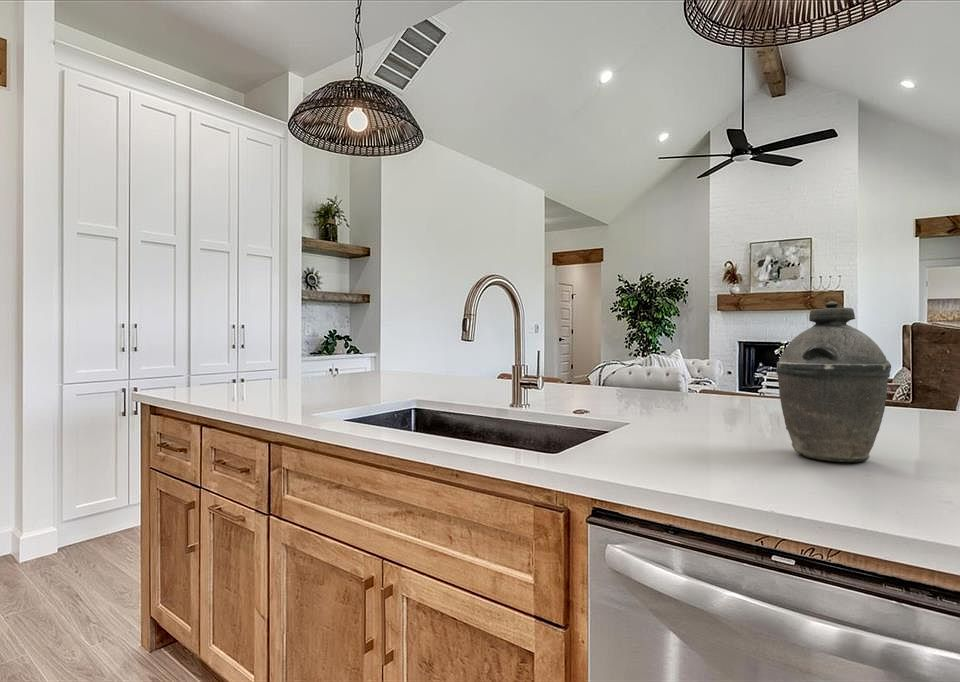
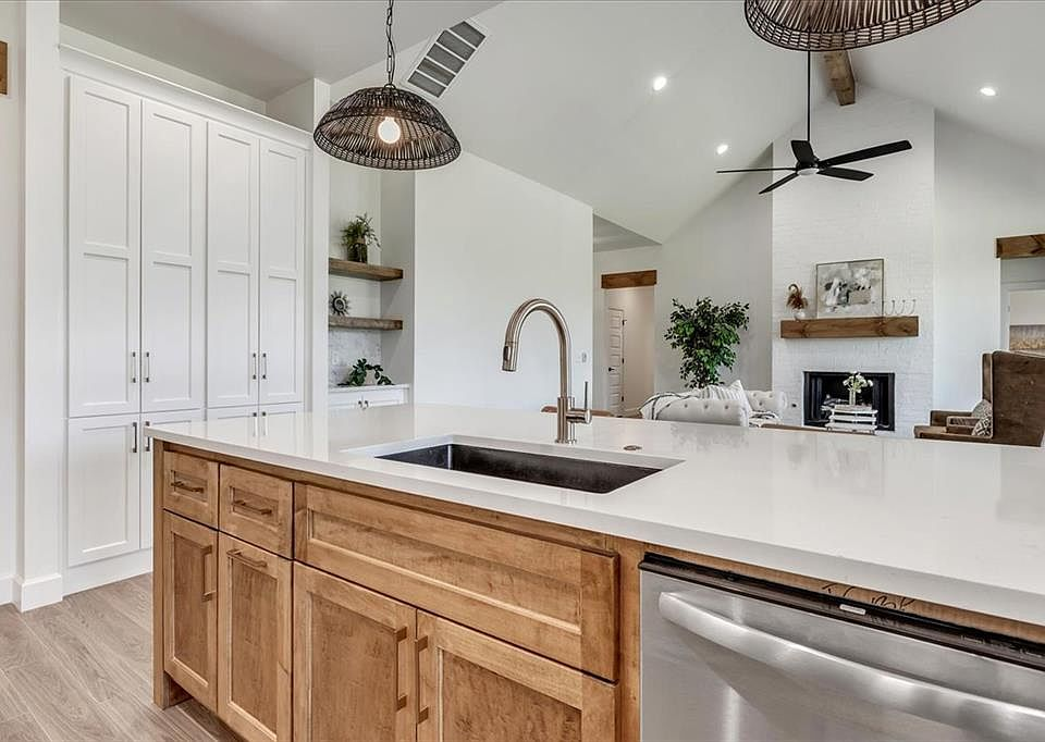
- kettle (830, 378)
